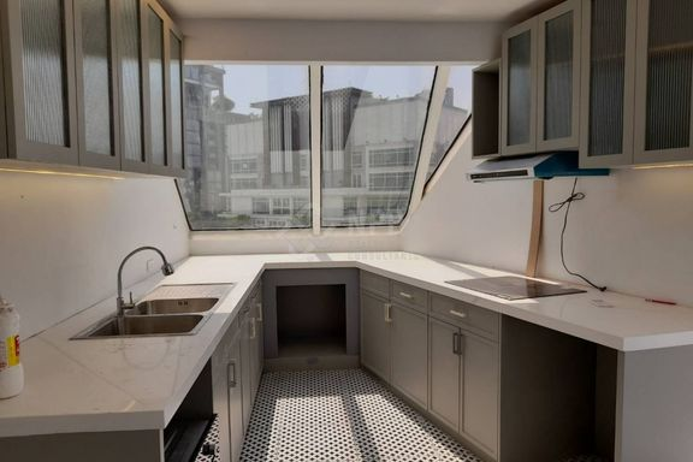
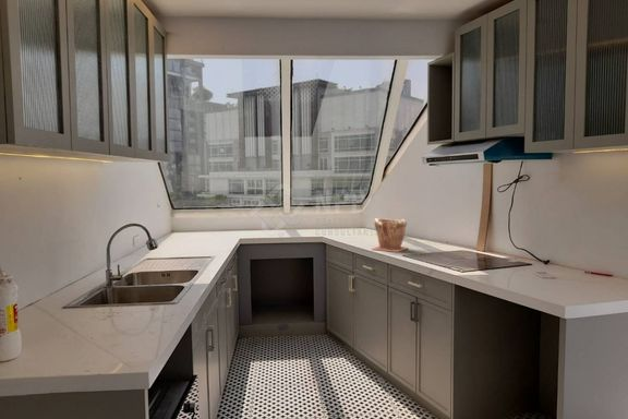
+ plant pot (389, 234)
